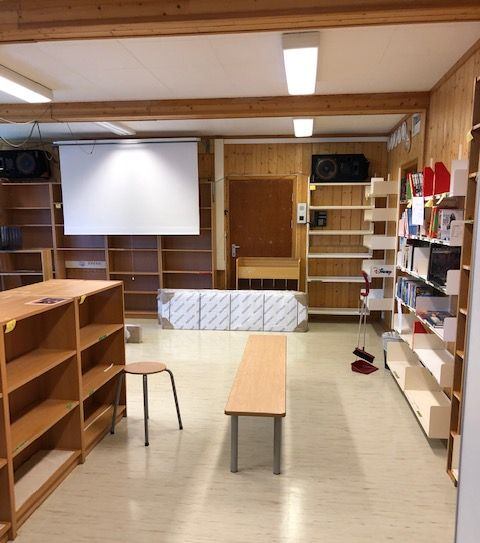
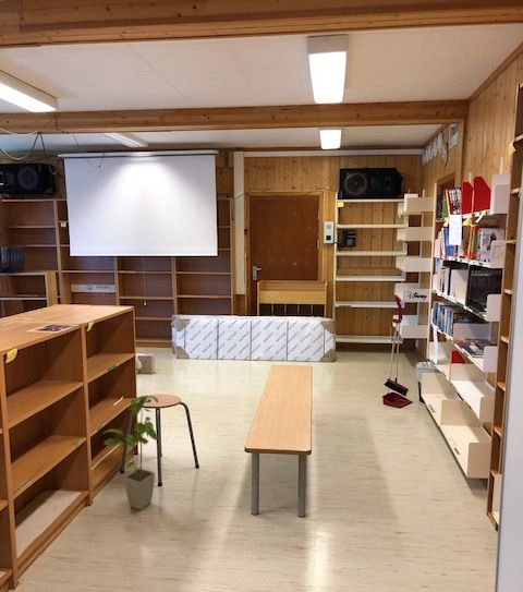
+ house plant (133, 448)
